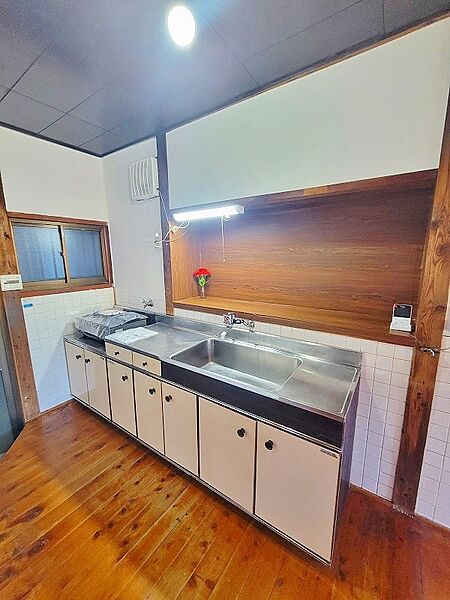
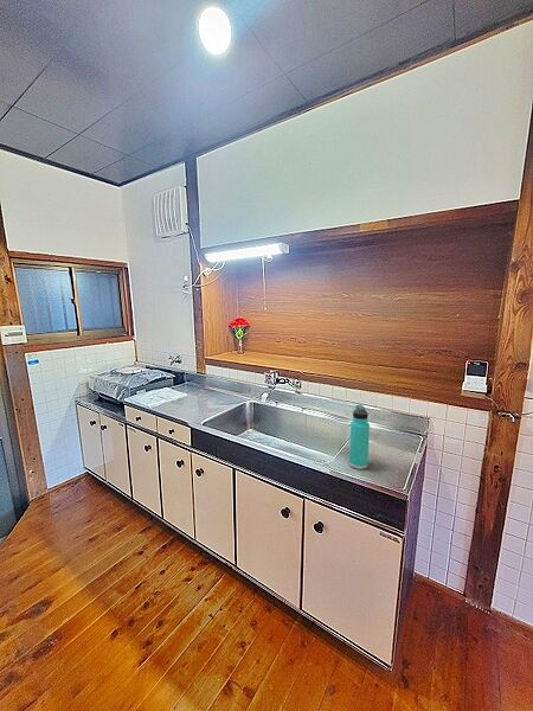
+ thermos bottle (359, 436)
